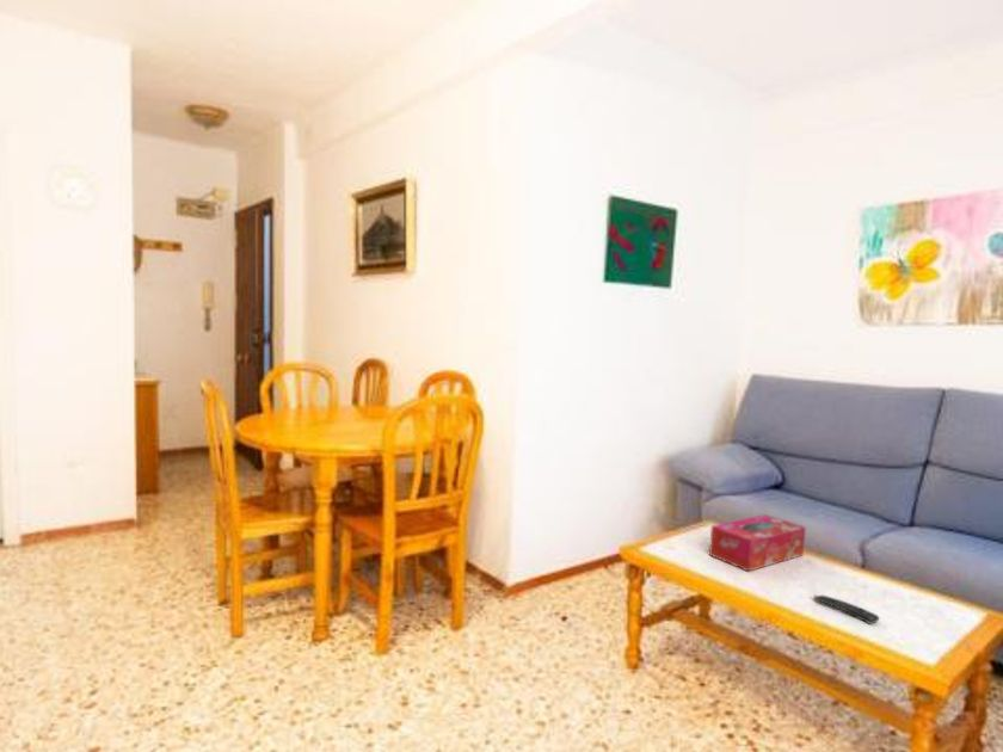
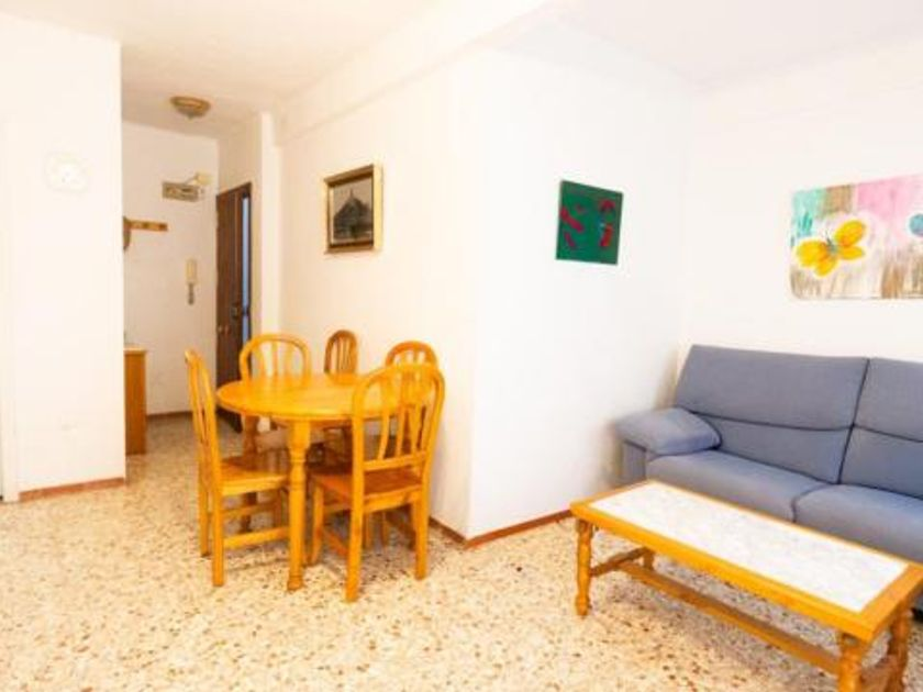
- tissue box (757, 541)
- remote control (843, 606)
